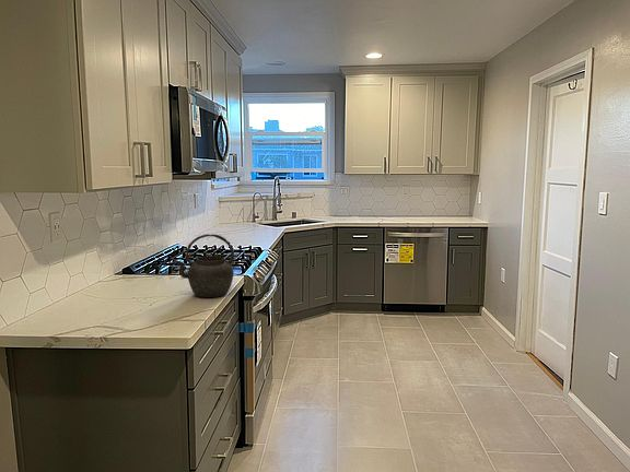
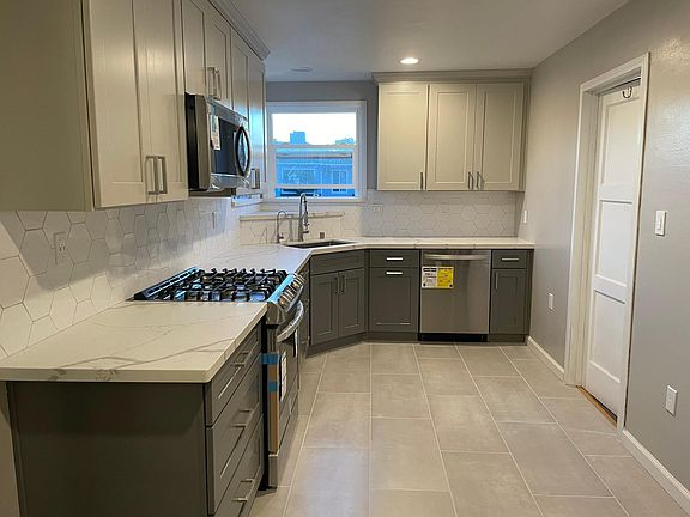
- kettle (203, 264)
